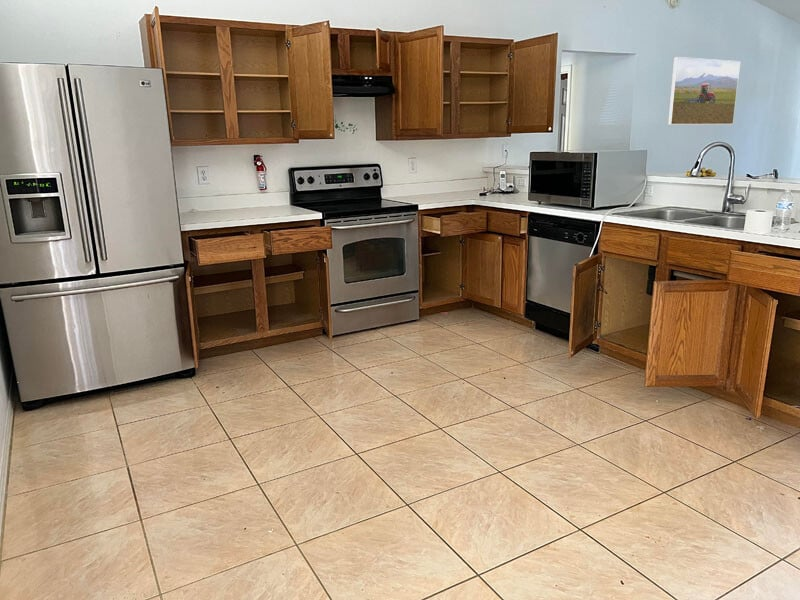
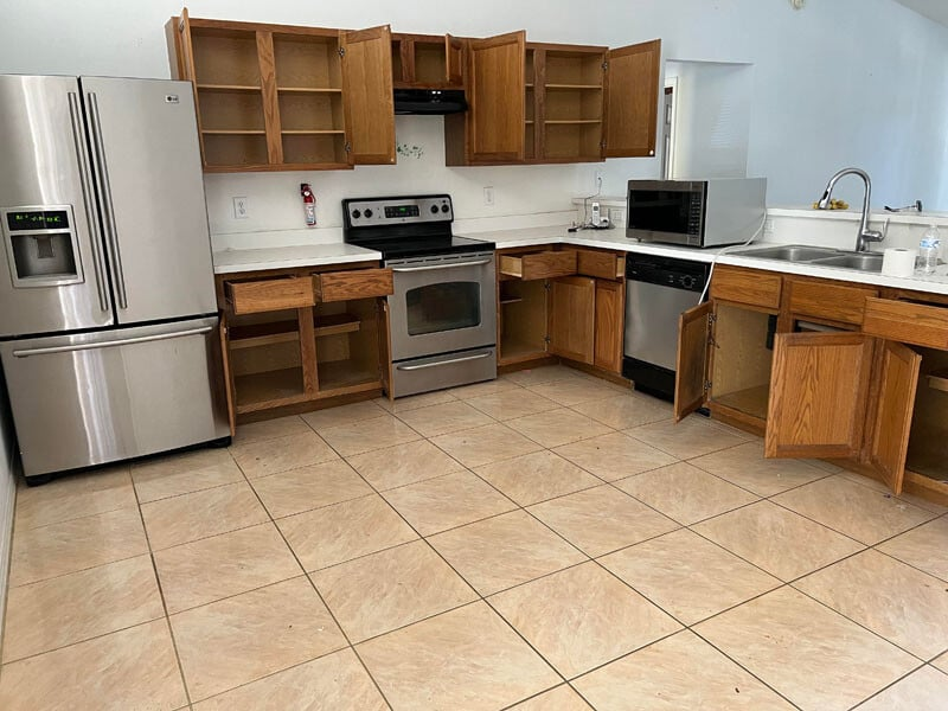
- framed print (705, 92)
